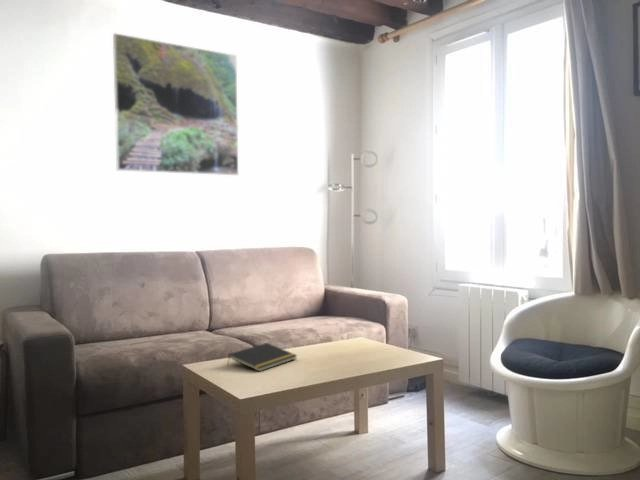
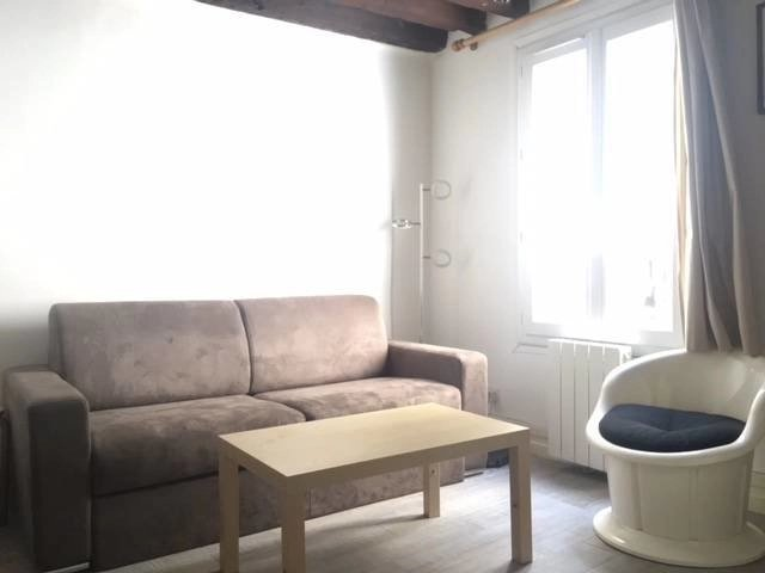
- notepad (263, 356)
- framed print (180, 109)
